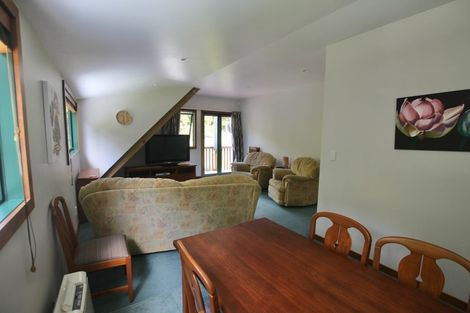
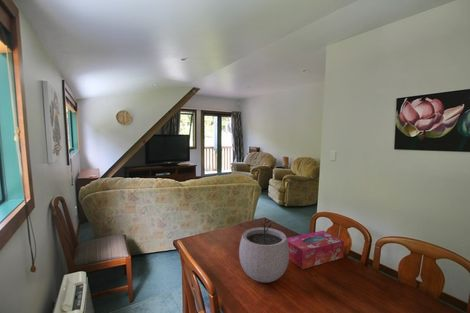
+ tissue box (313, 248)
+ plant pot (263, 247)
